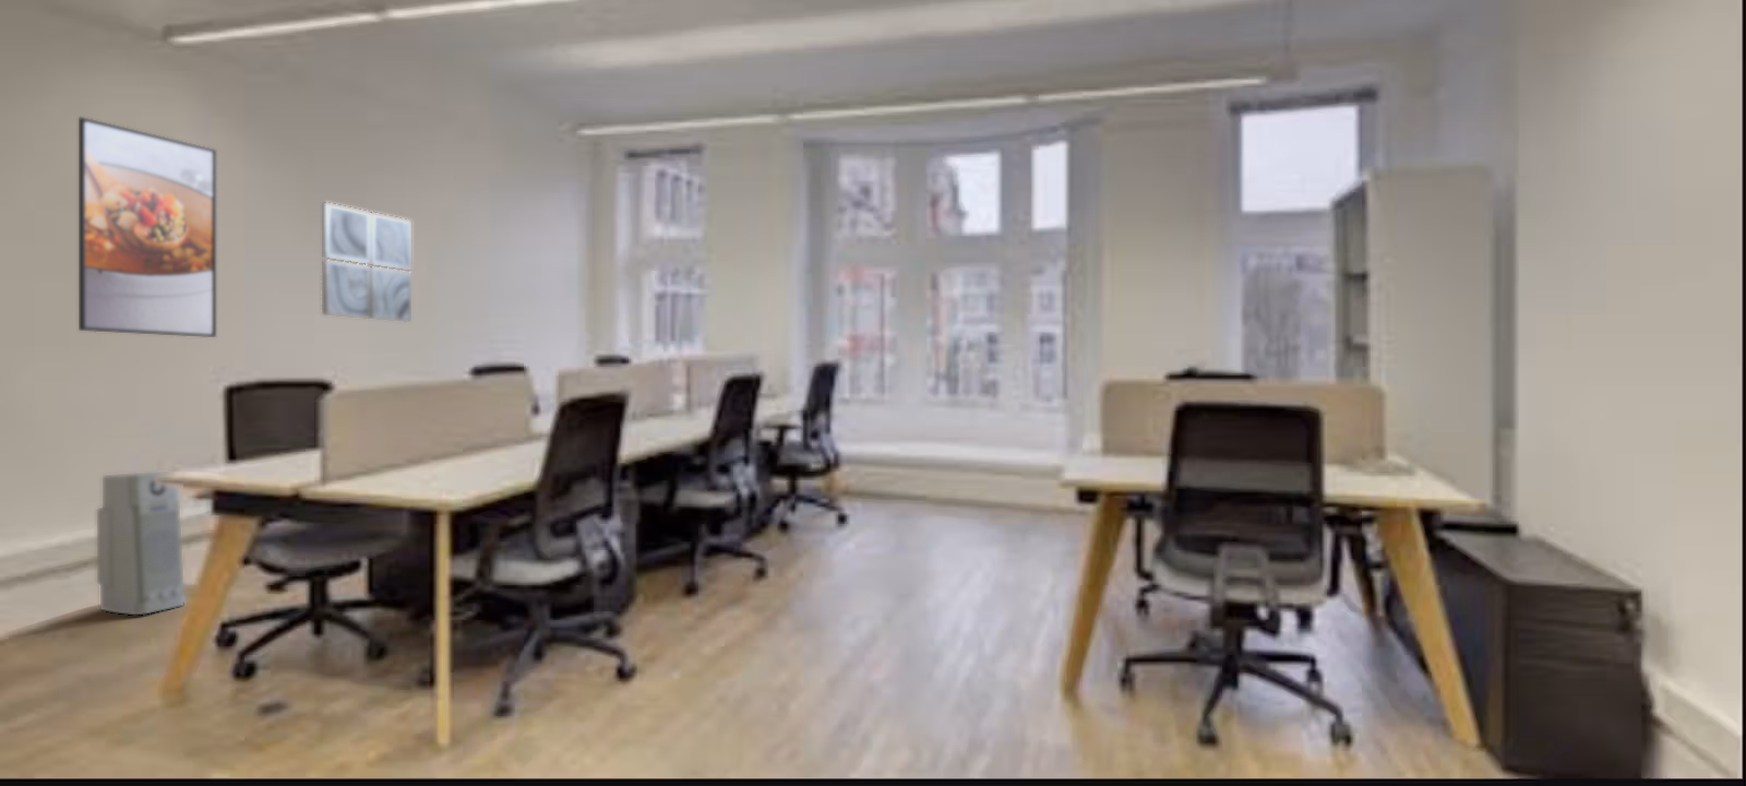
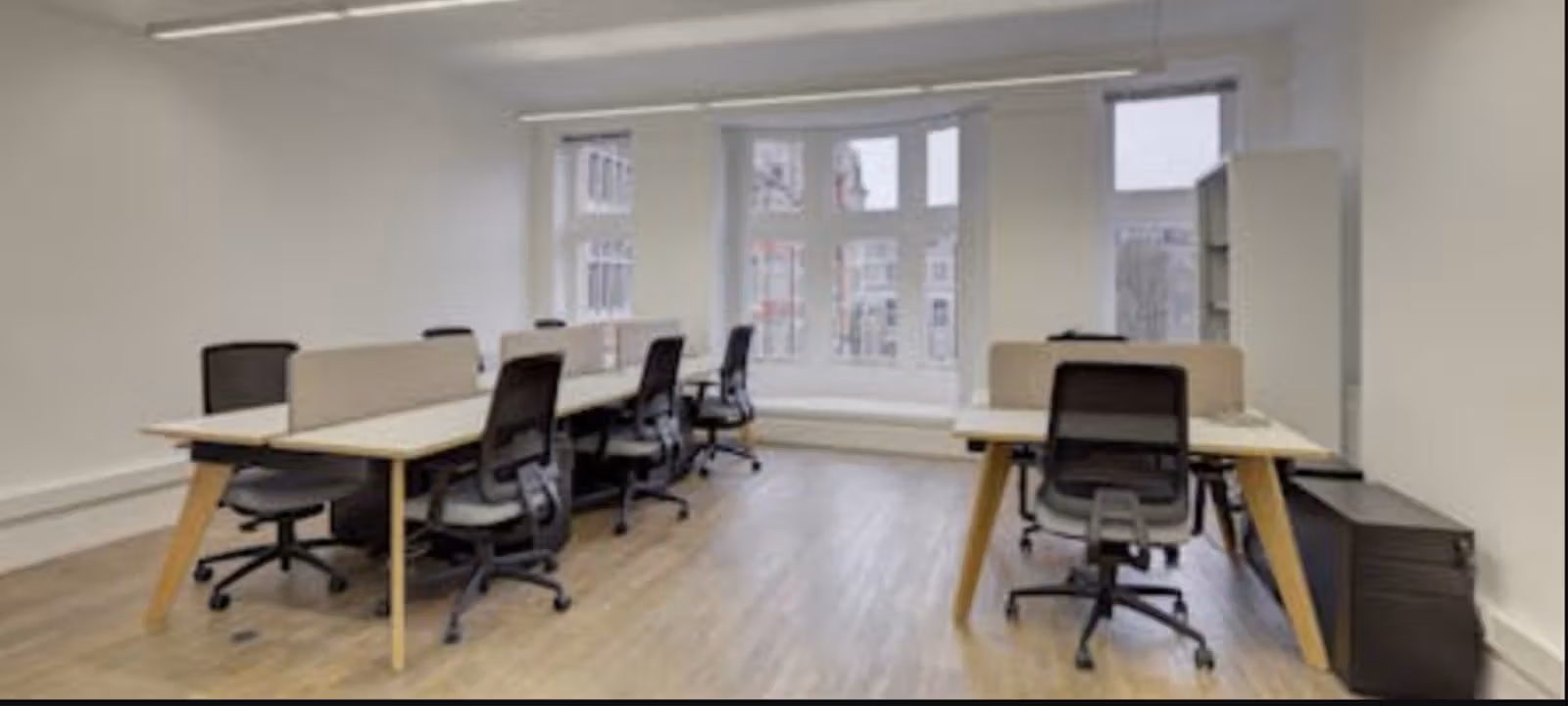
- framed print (151, 234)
- air purifier (138, 539)
- wall art (369, 266)
